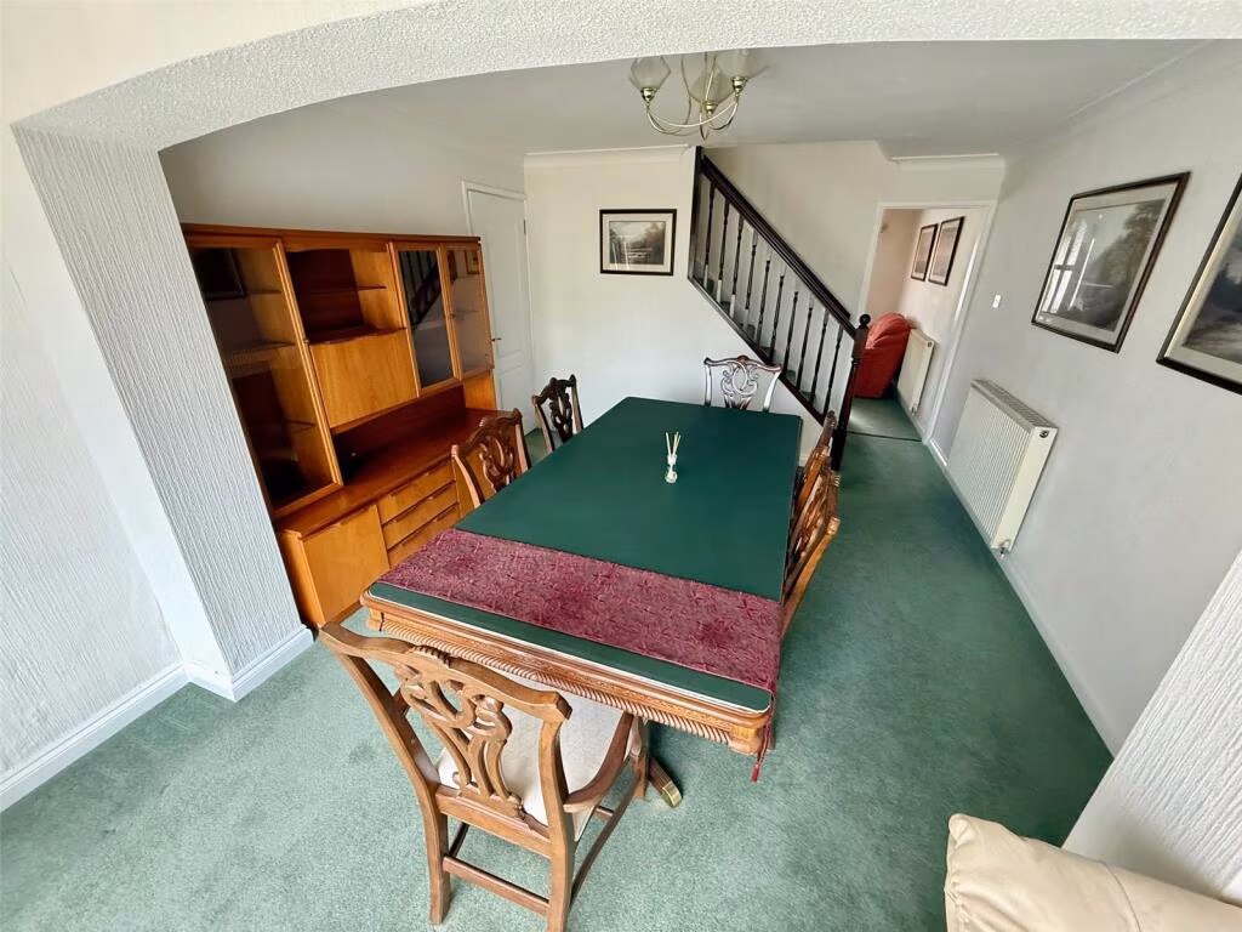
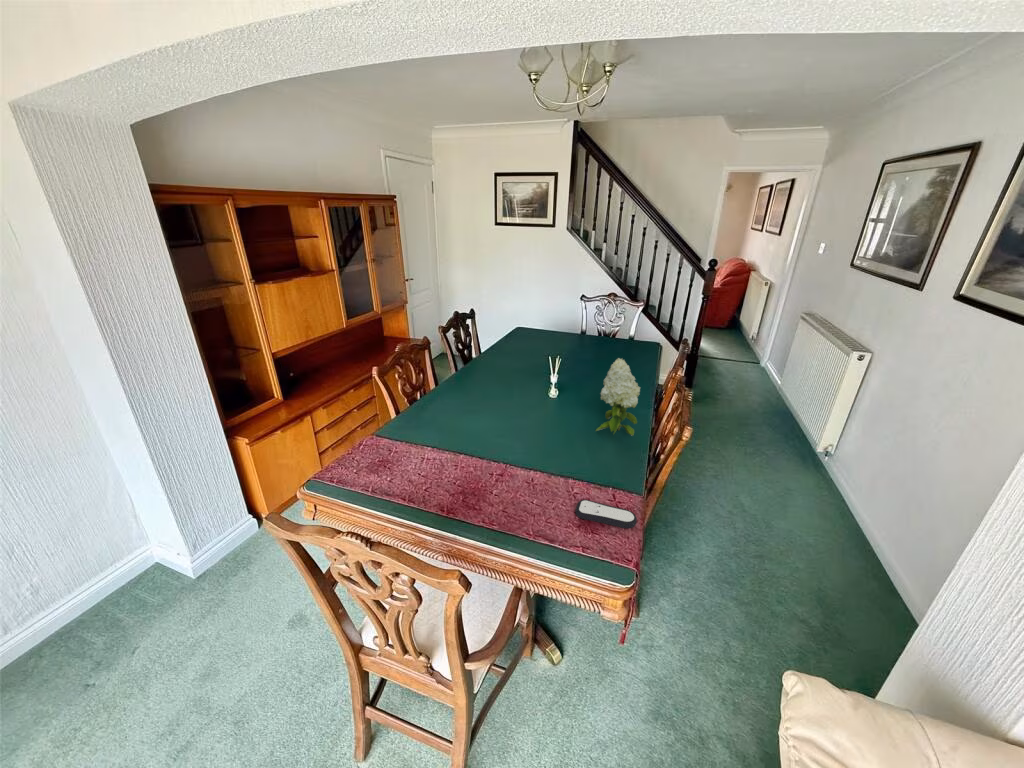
+ remote control (605, 513)
+ flower (620, 398)
